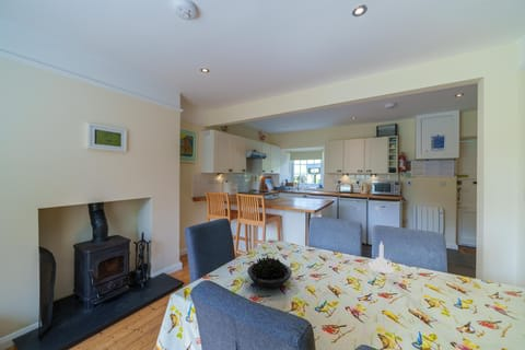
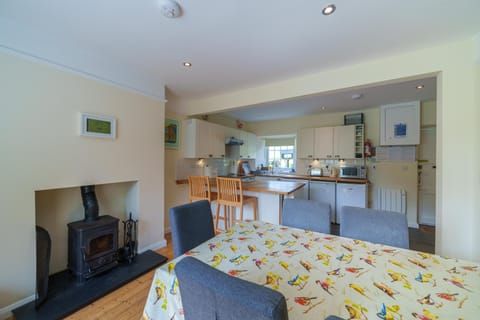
- candle holder (381, 254)
- succulent plant (269, 269)
